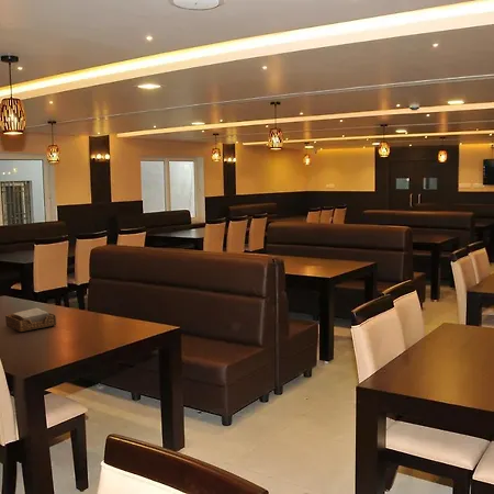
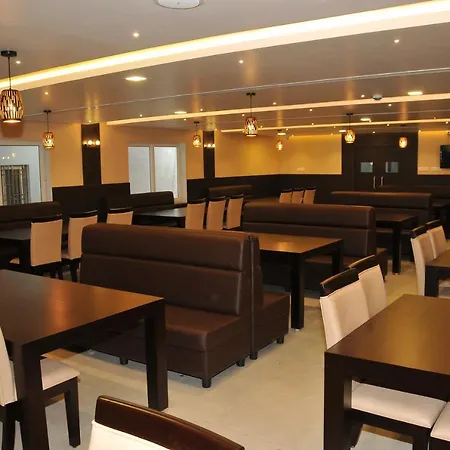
- napkin holder (31, 318)
